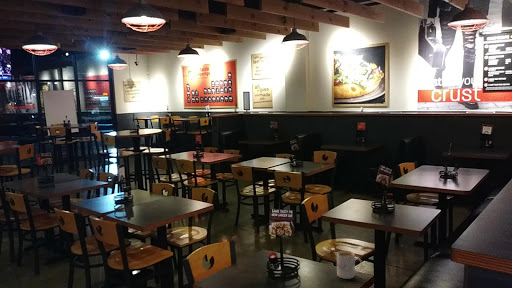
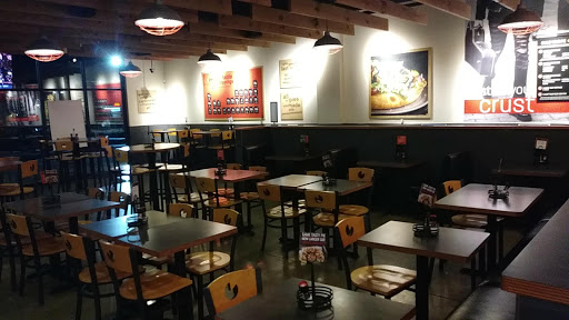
- mug (349, 264)
